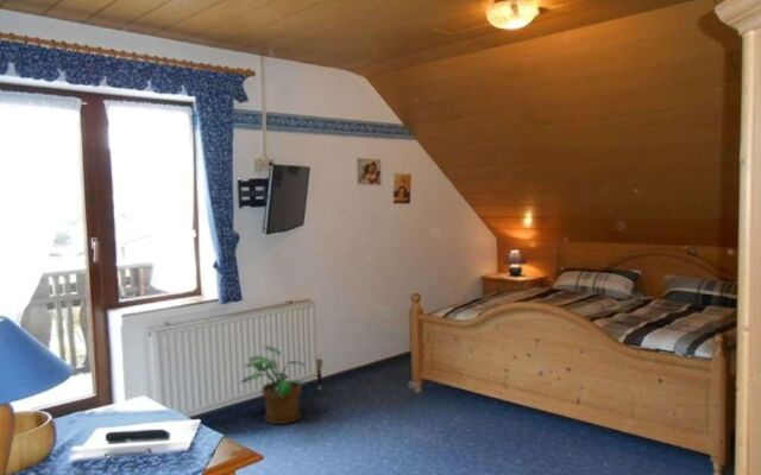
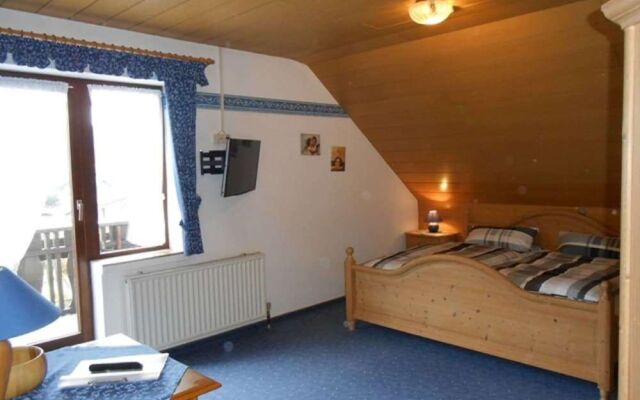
- potted plant (270, 385)
